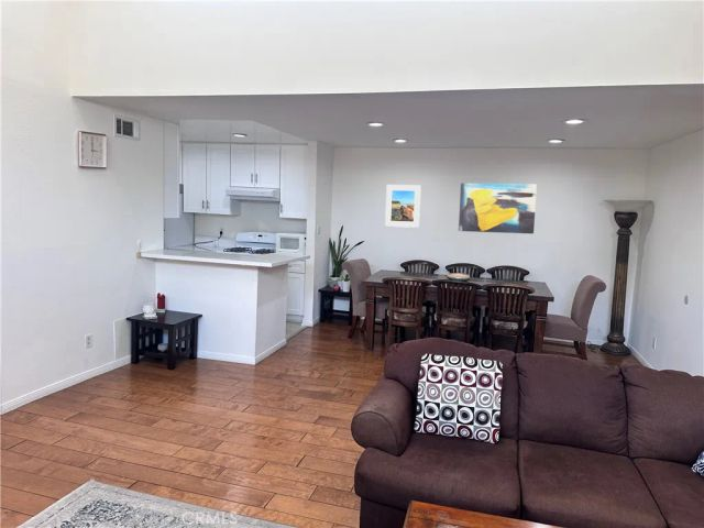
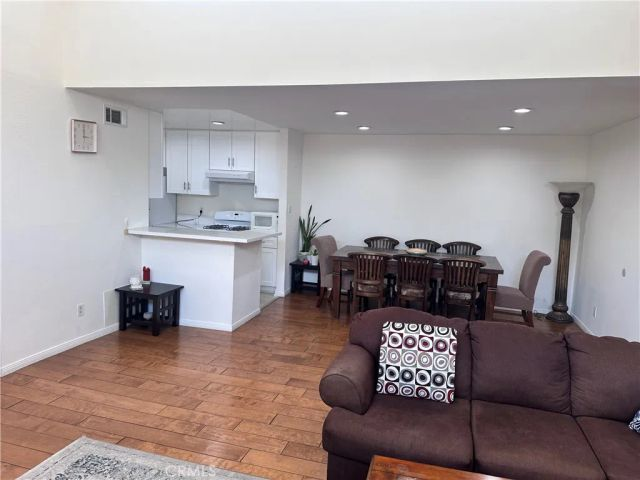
- wall art (496, 208)
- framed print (403, 206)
